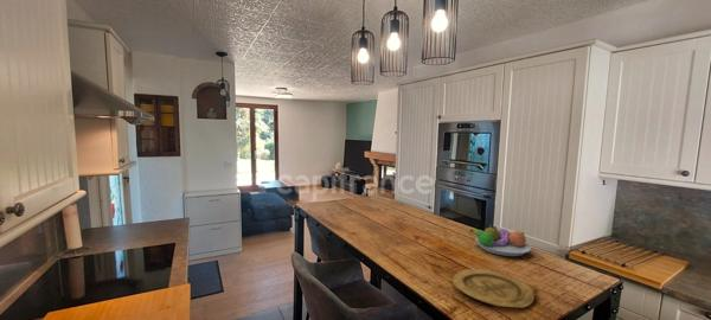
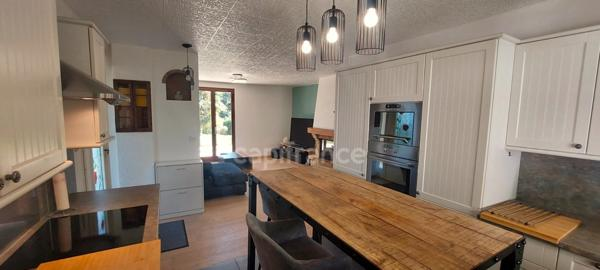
- fruit bowl (499, 237)
- plate (491, 287)
